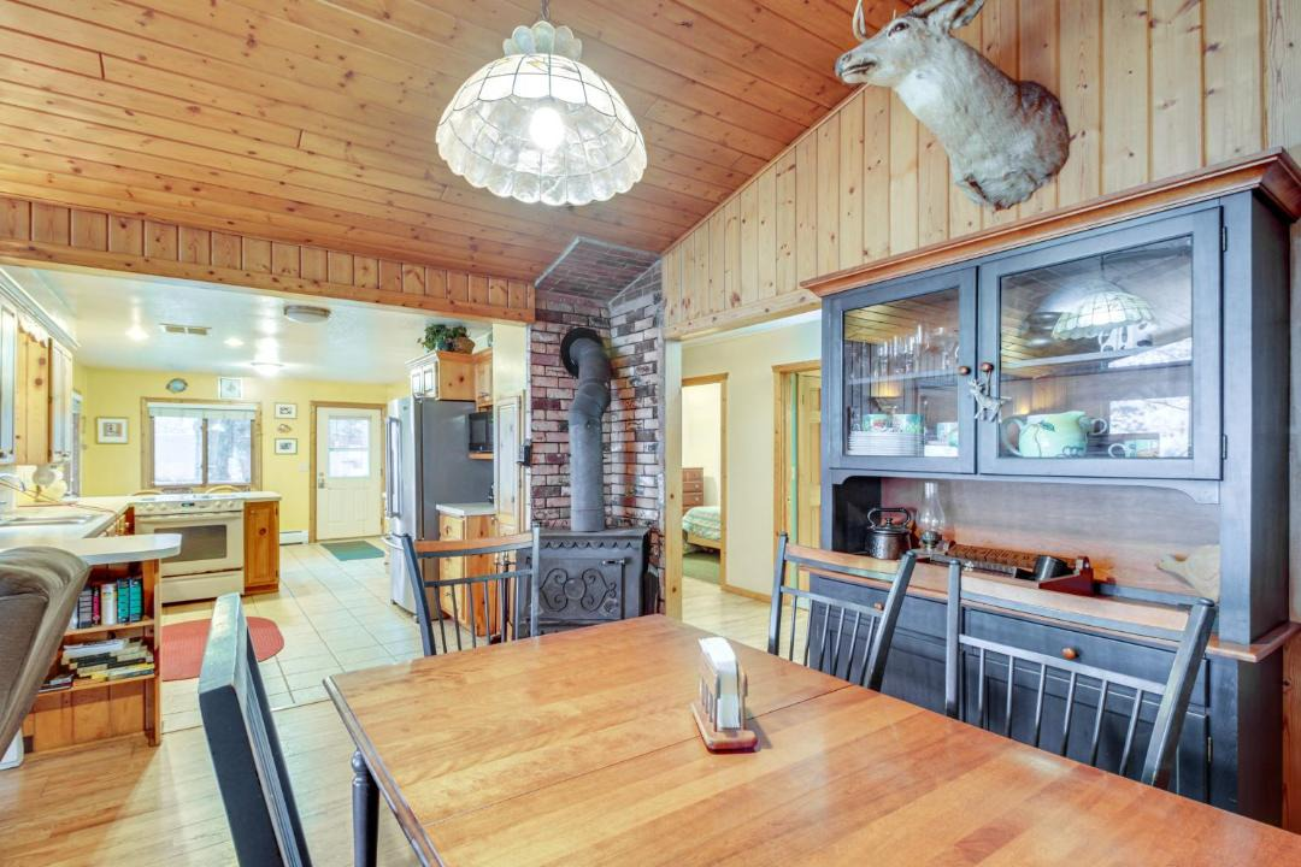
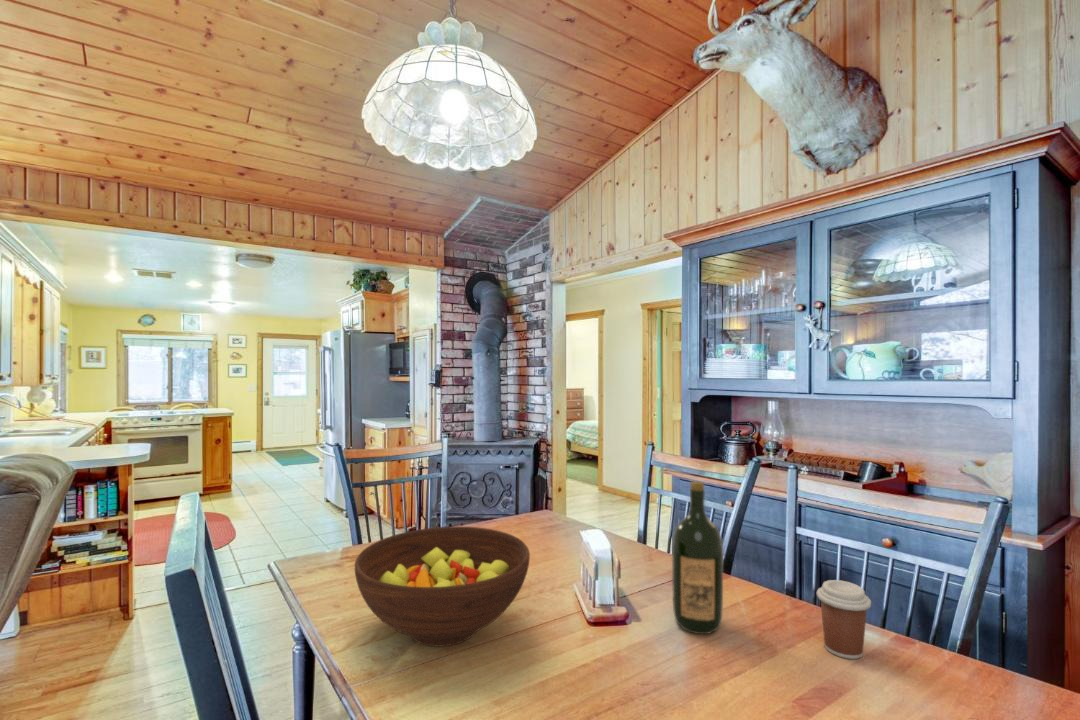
+ coffee cup (843, 618)
+ wine bottle (697, 554)
+ fruit bowl (444, 591)
